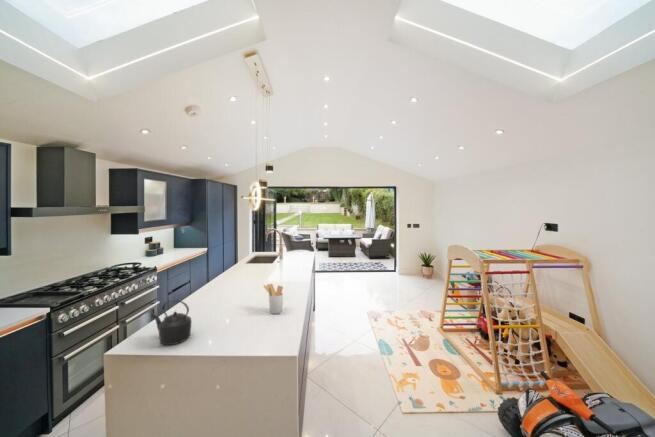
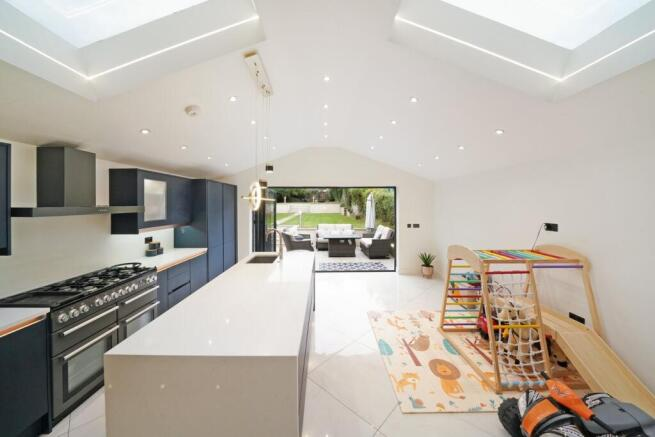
- utensil holder (273, 297)
- kettle (169, 319)
